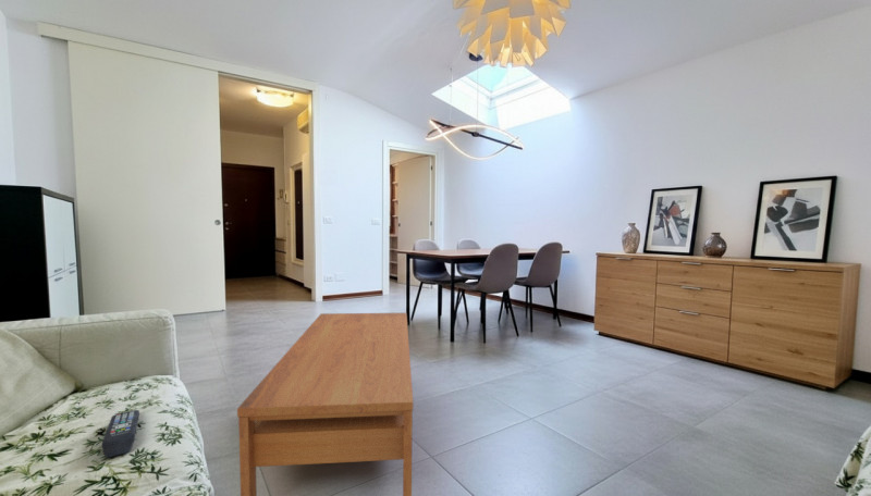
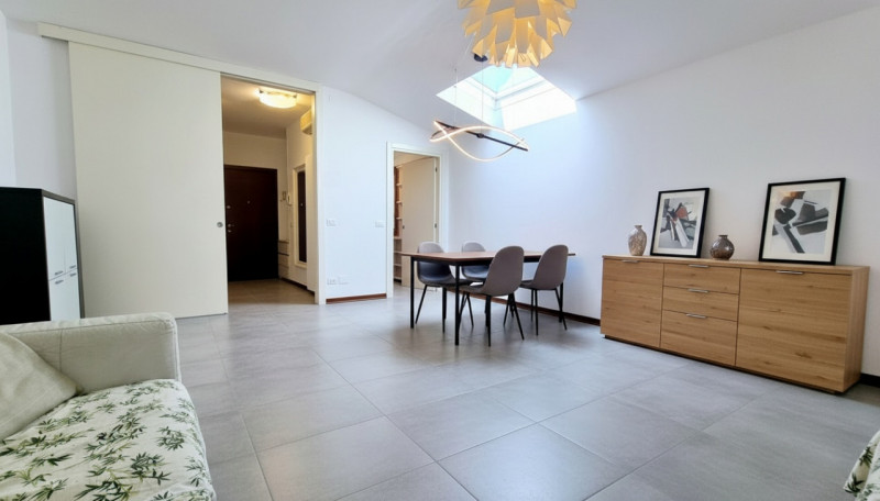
- remote control (122, 429)
- coffee table (352, 385)
